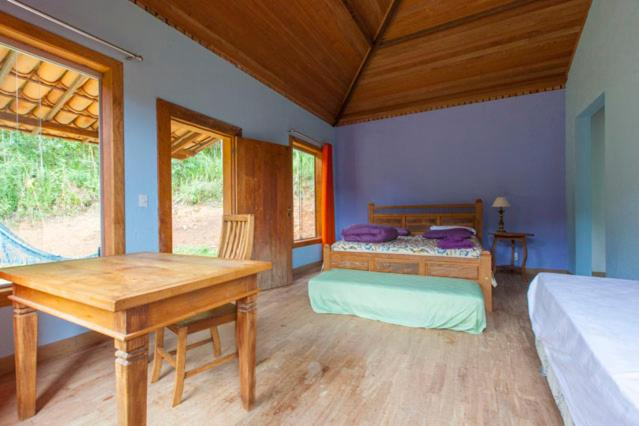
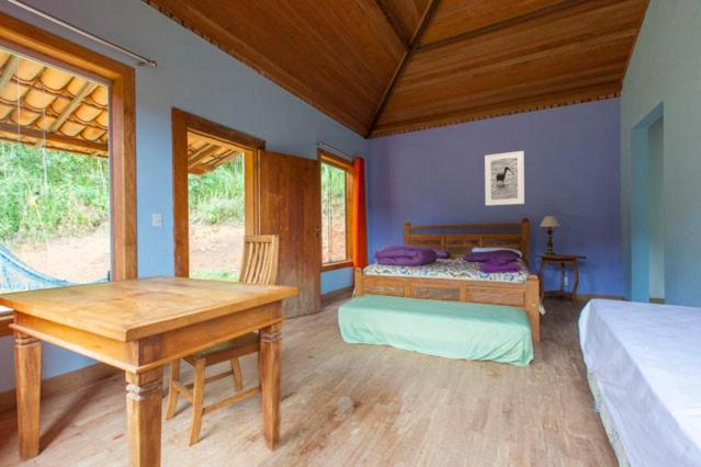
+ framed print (504, 179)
